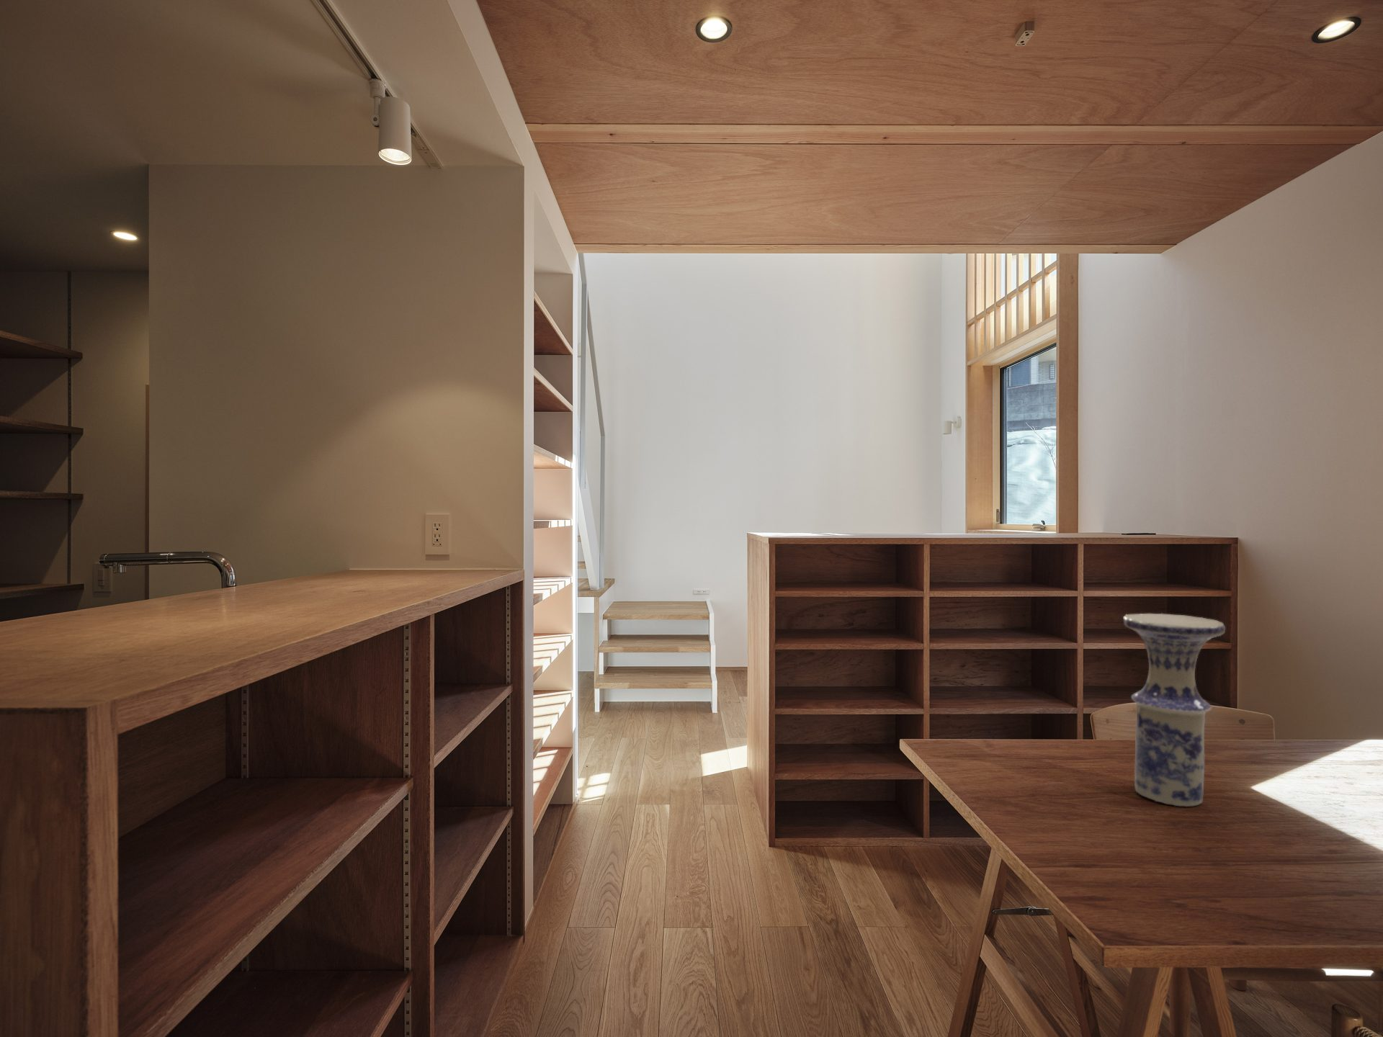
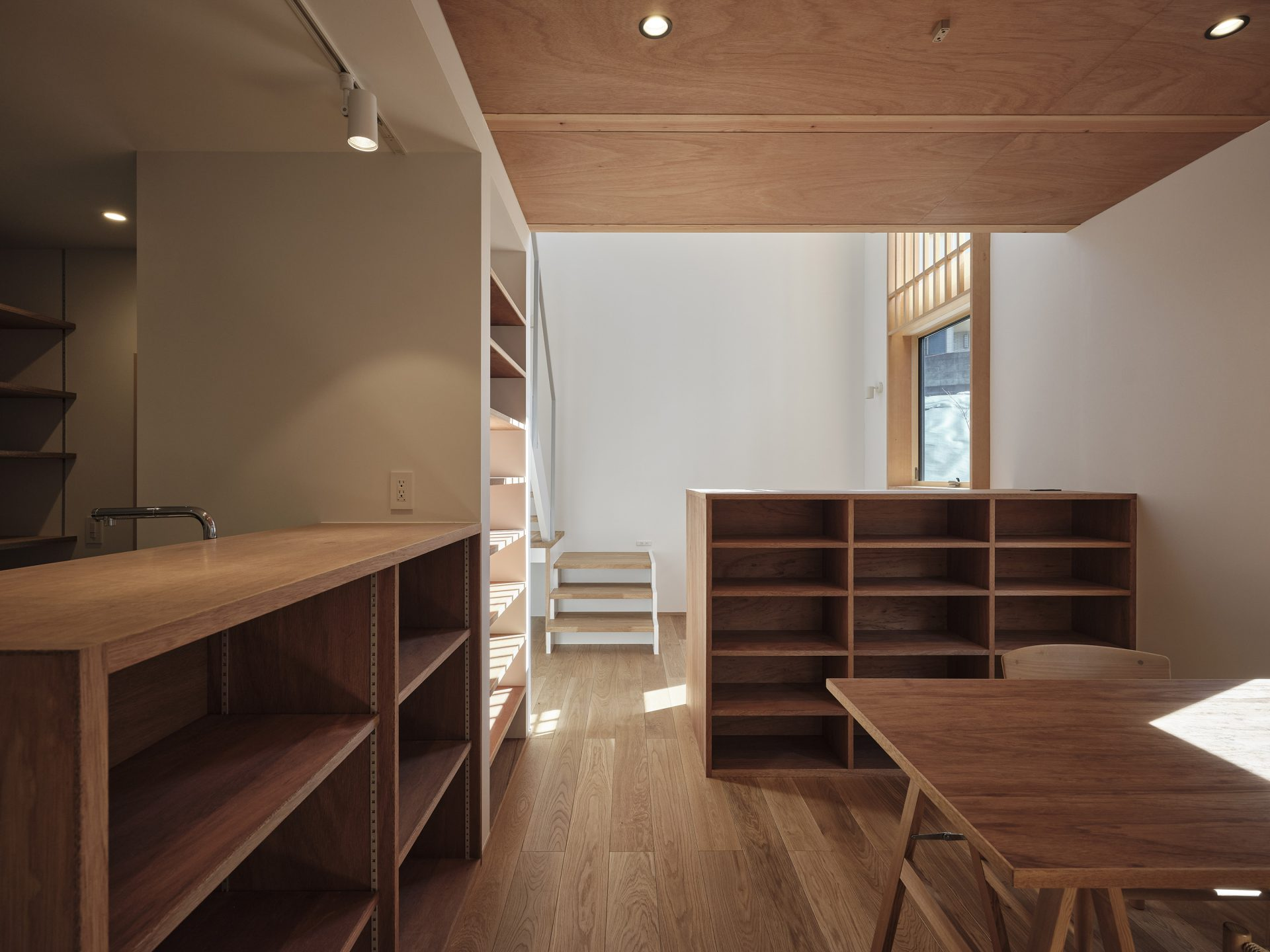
- vase (1172, 708)
